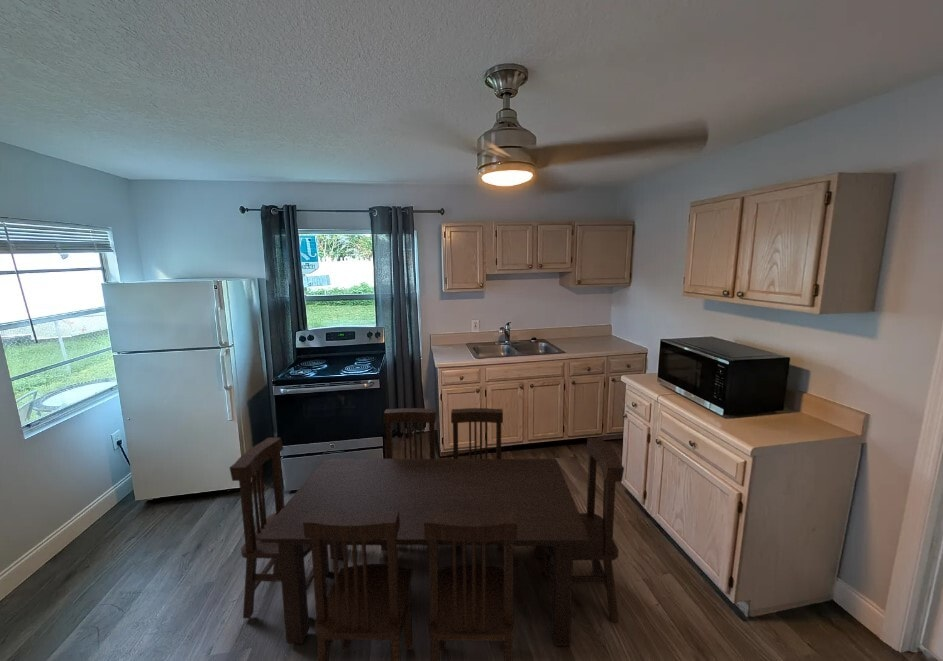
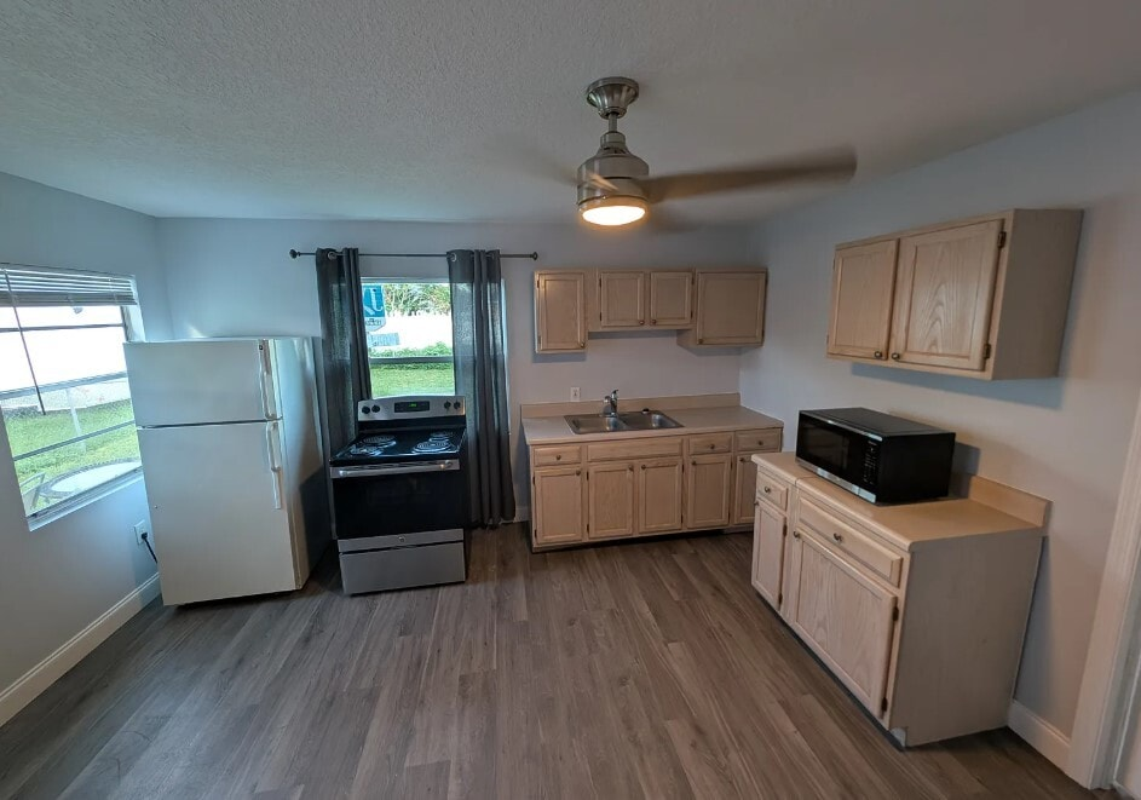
- dining set (431, 521)
